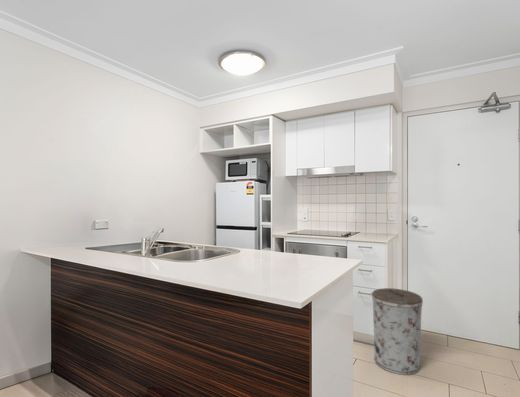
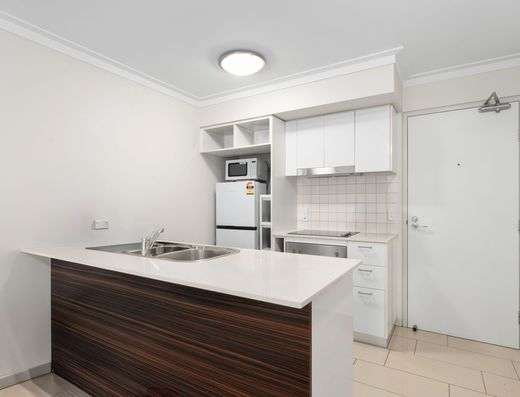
- trash can (396, 327)
